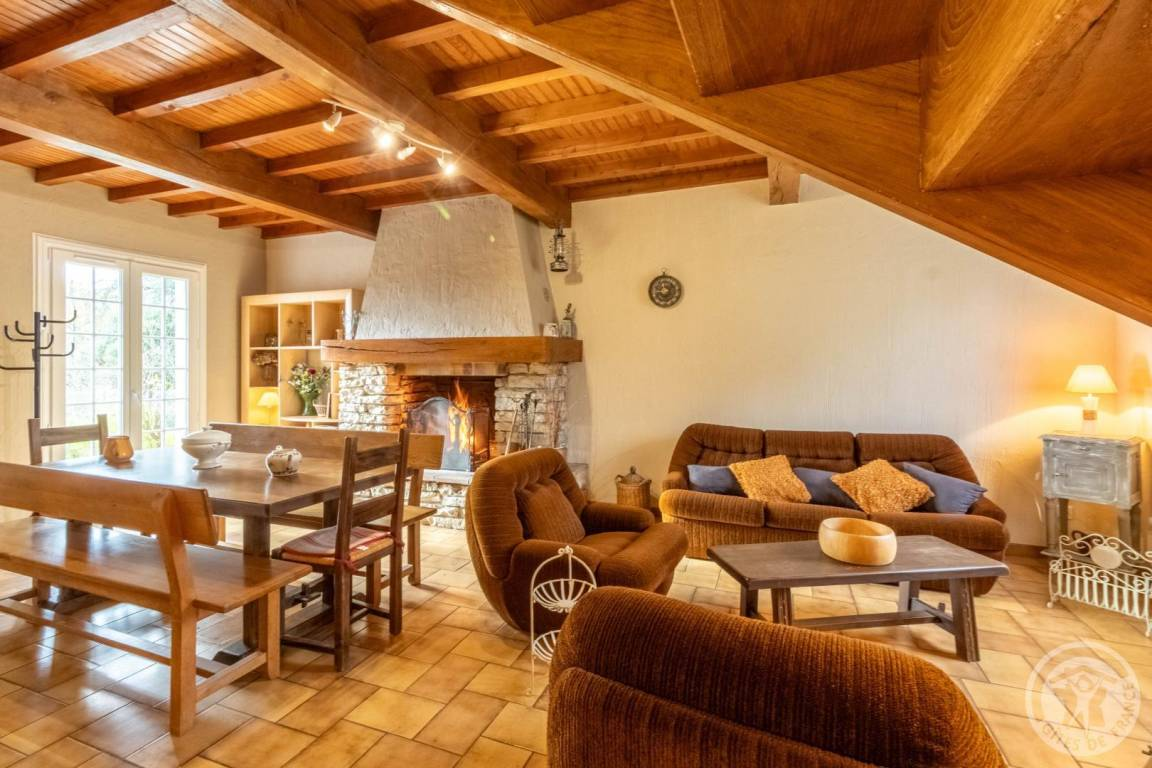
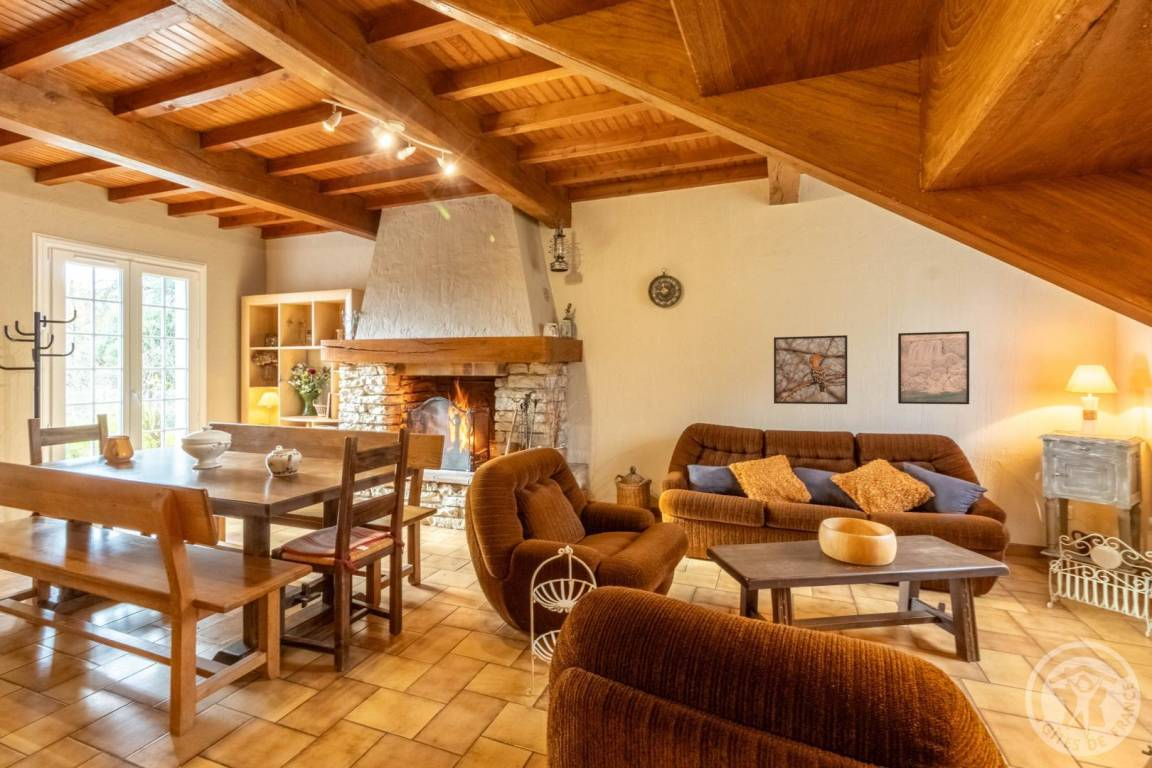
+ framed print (933, 368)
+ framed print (809, 370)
